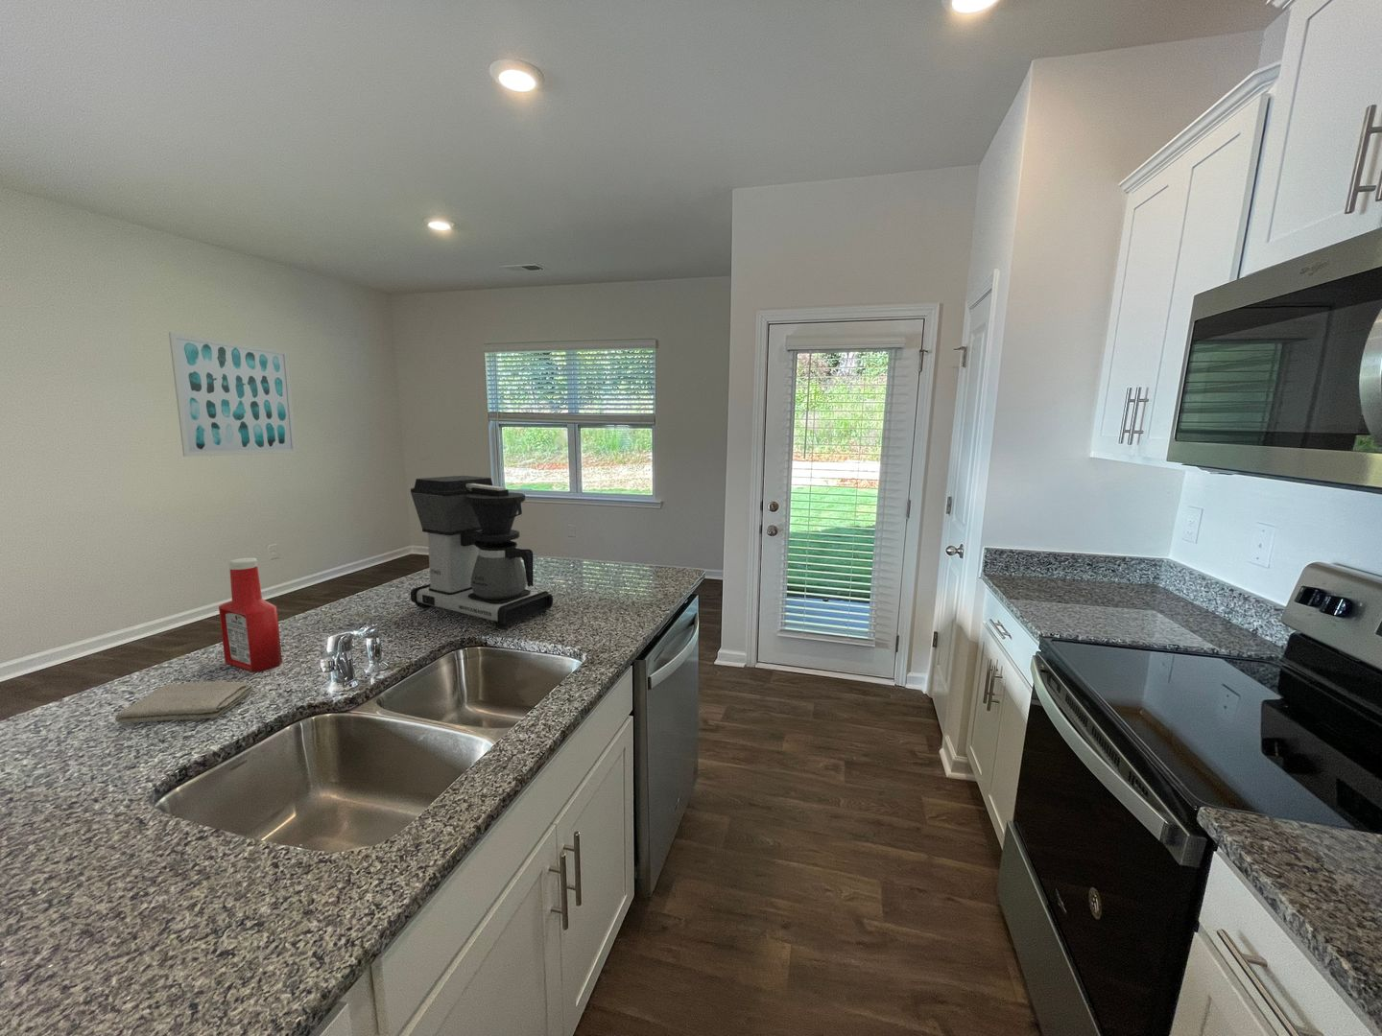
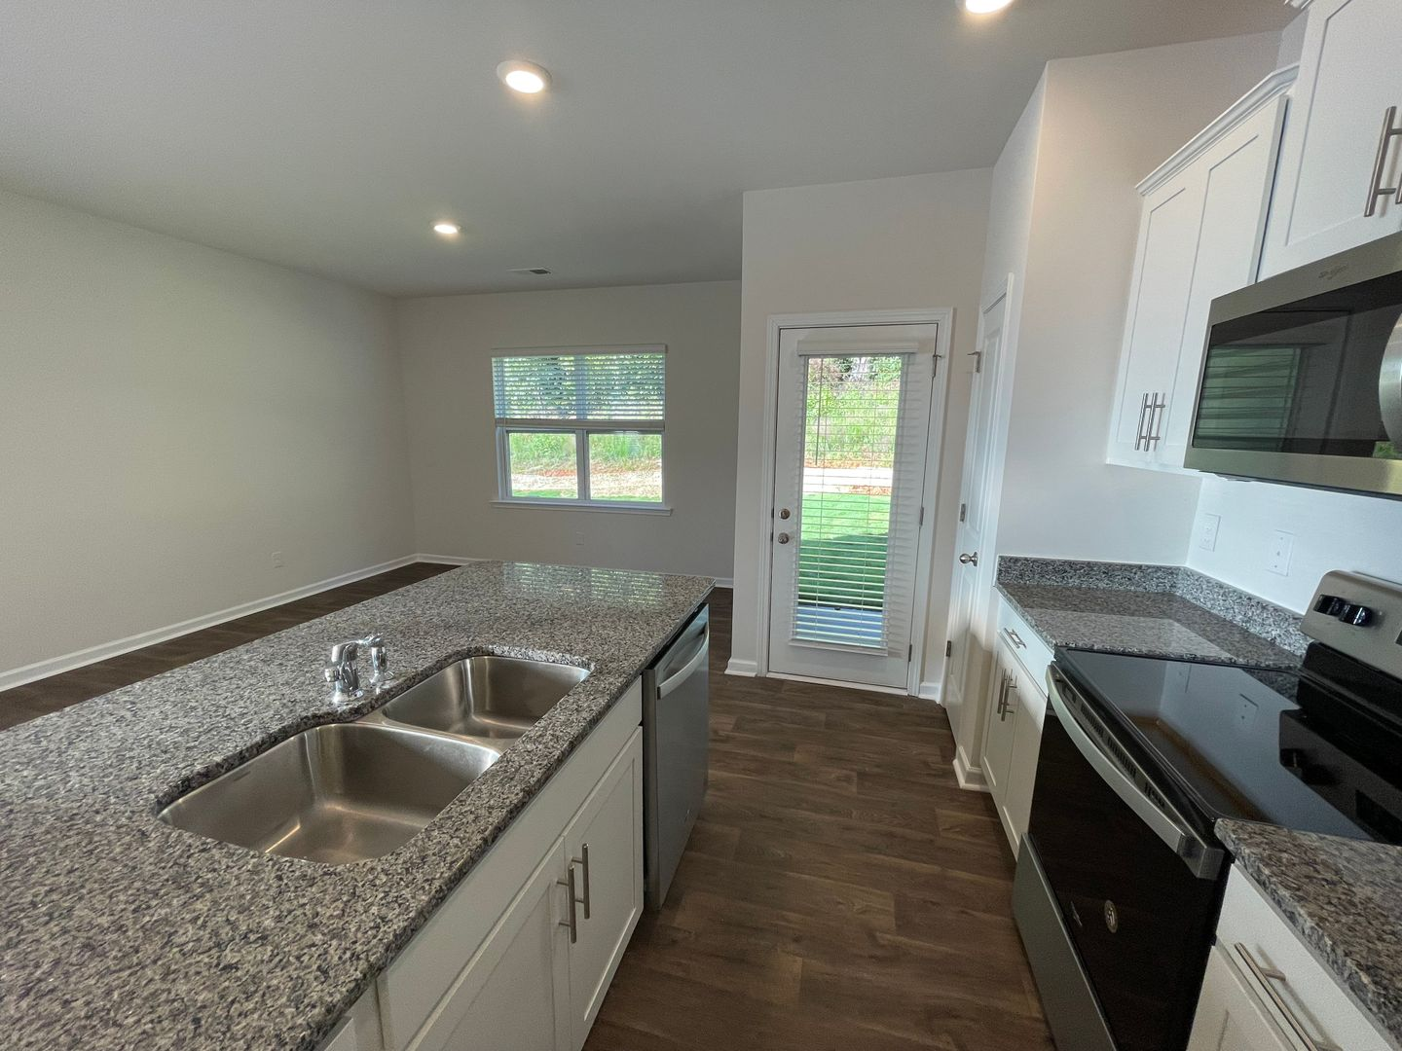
- soap bottle (248, 612)
- wall art (239, 399)
- coffee maker (481, 546)
- washcloth (188, 700)
